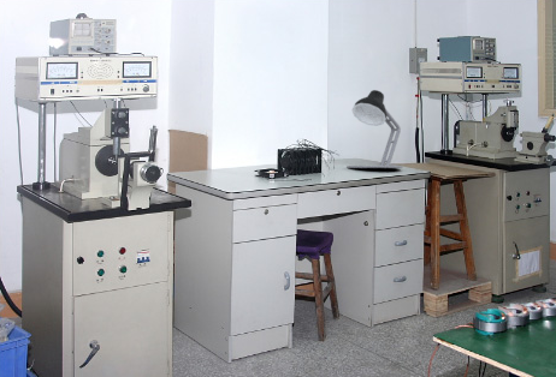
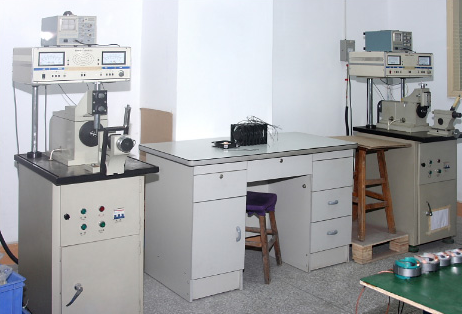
- desk lamp (377, 125)
